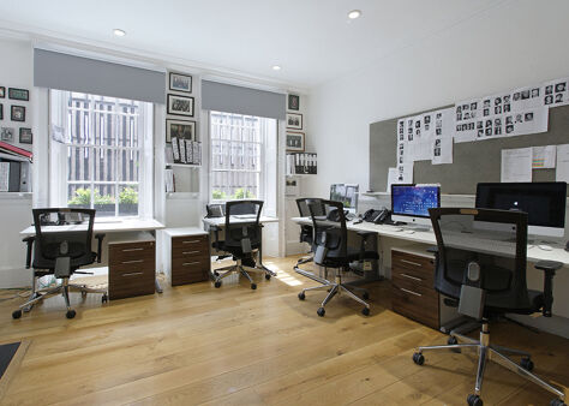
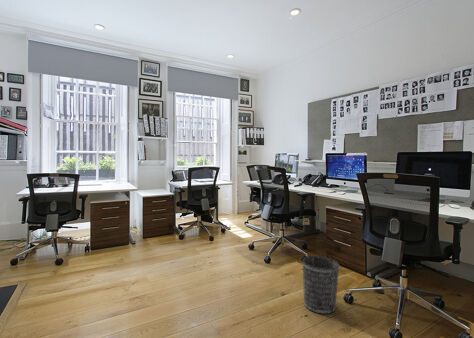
+ wastebasket (320, 283)
